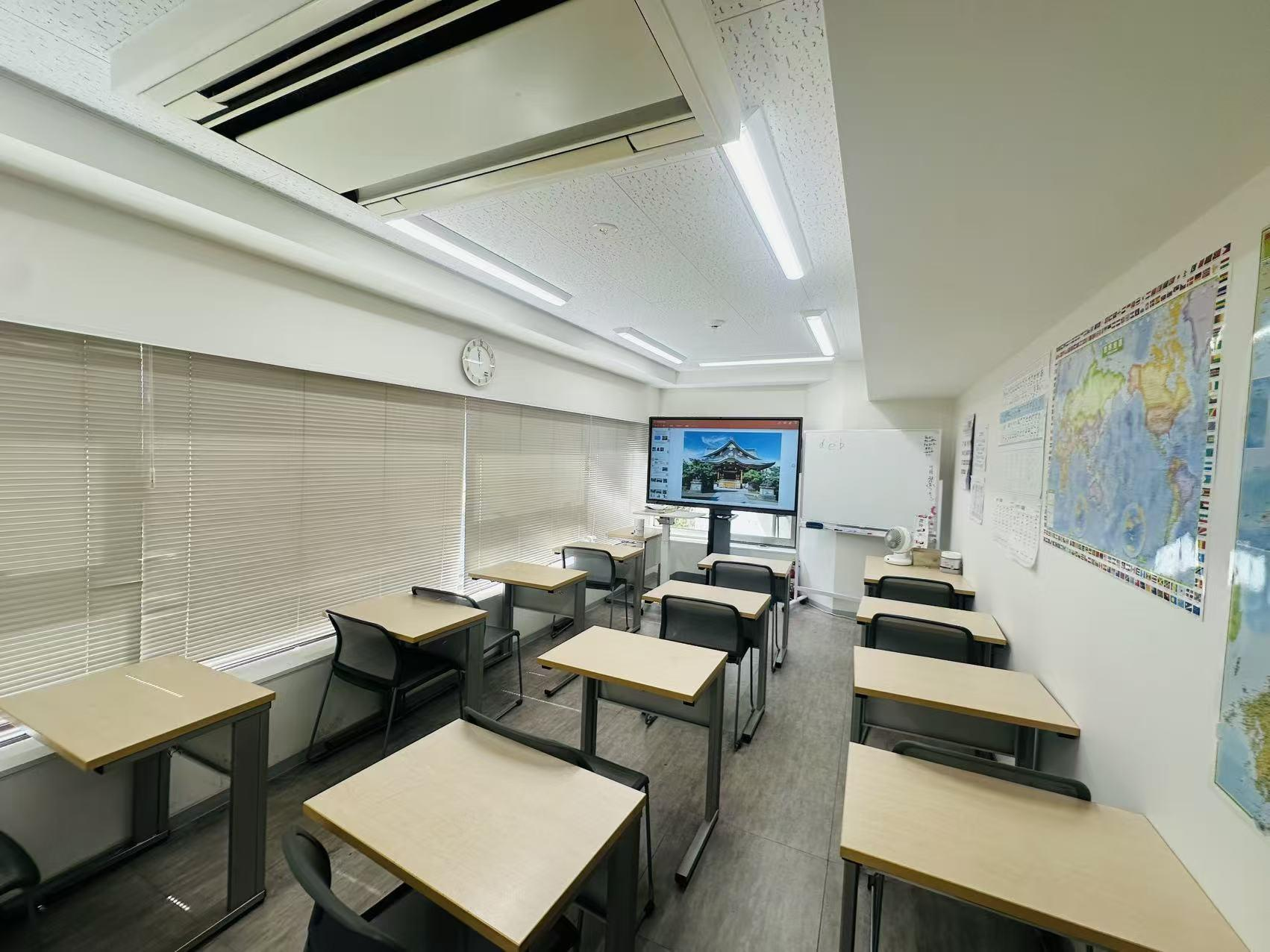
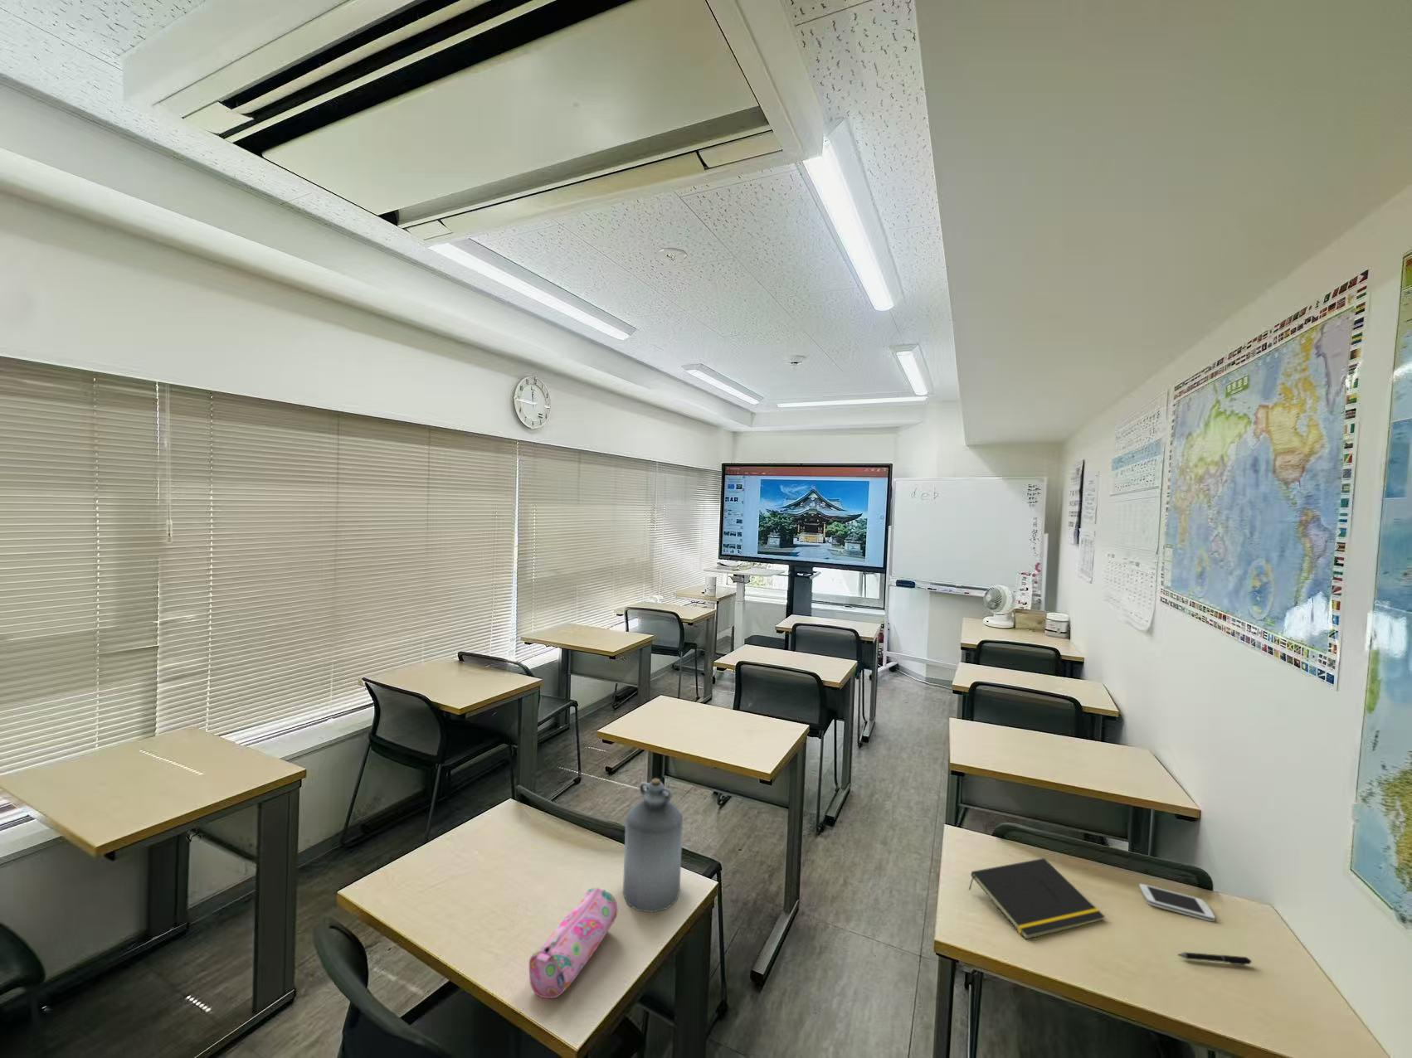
+ pen (1214, 958)
+ bottle (654, 836)
+ notepad (1035, 896)
+ pencil case (575, 938)
+ smartphone (1175, 901)
